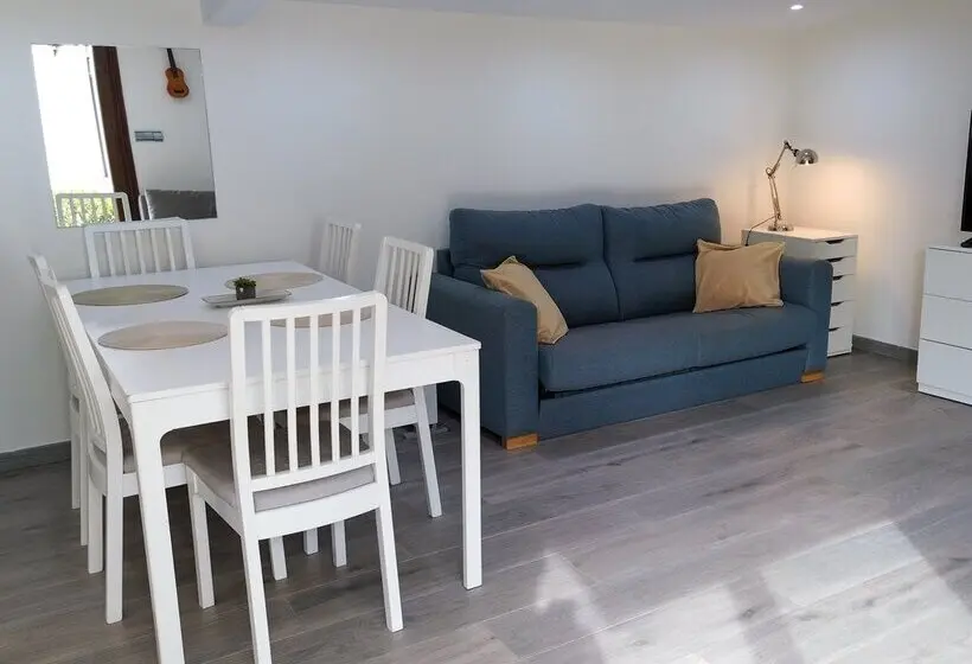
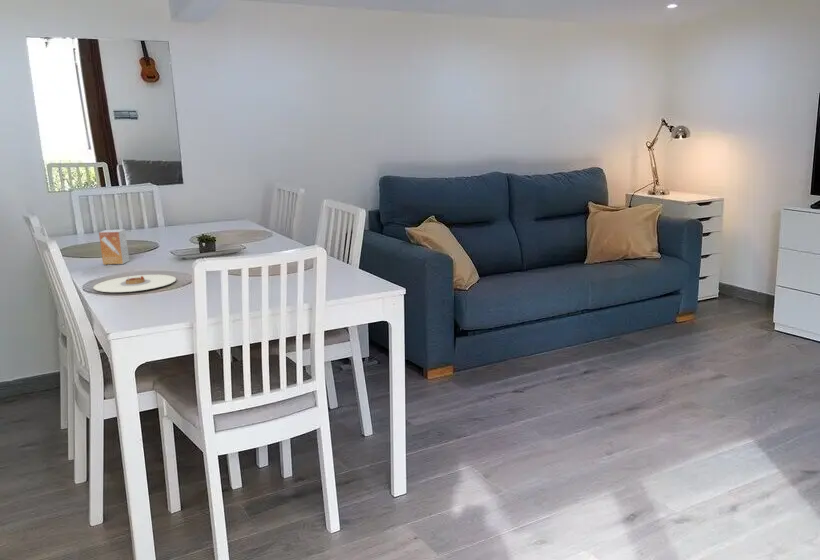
+ small box (114, 246)
+ plate (135, 279)
